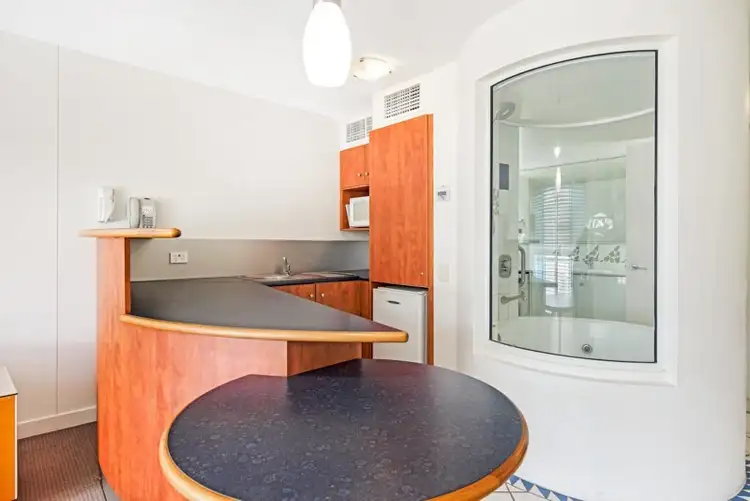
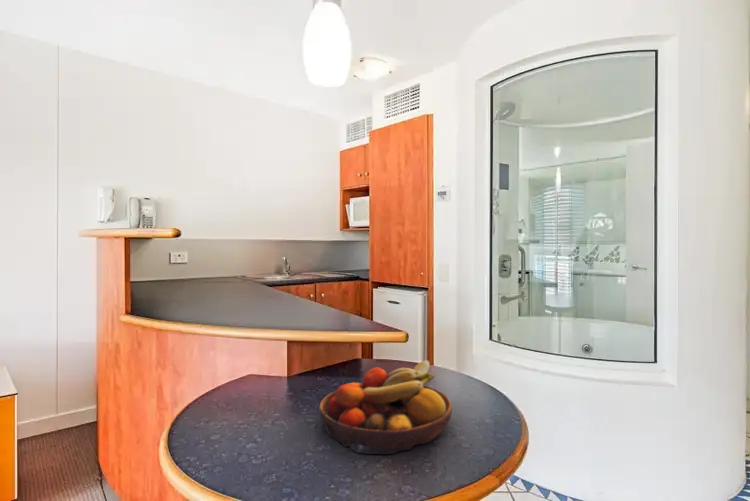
+ fruit bowl (385, 396)
